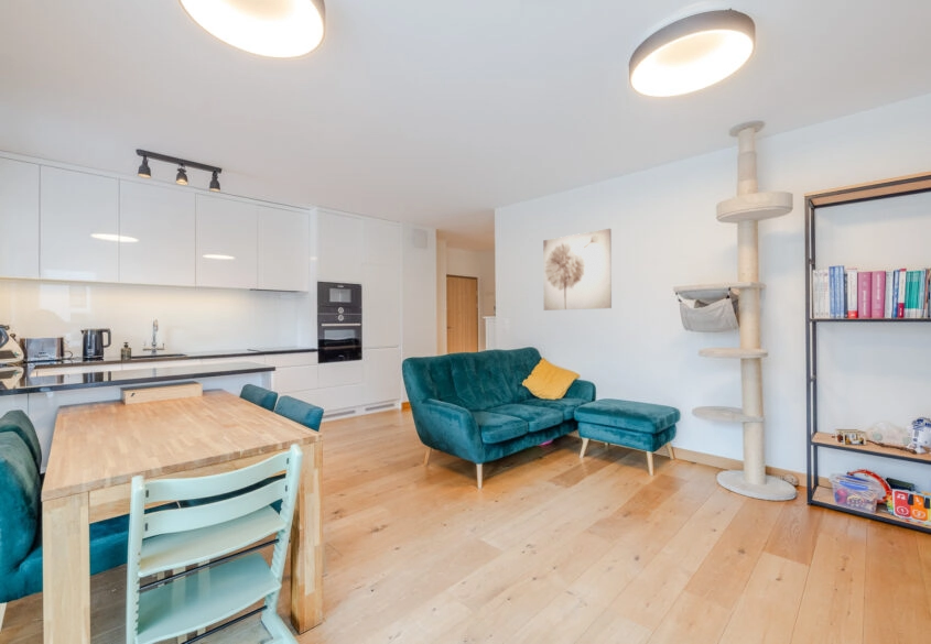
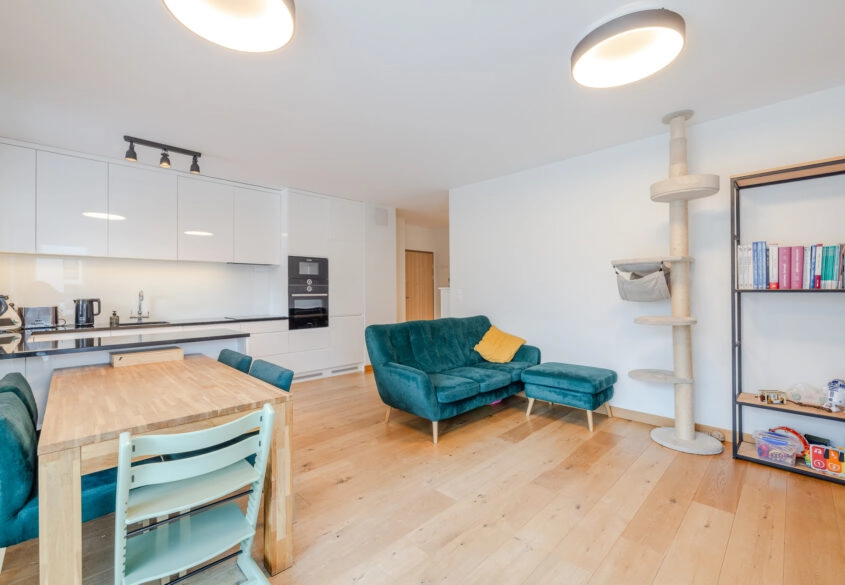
- wall art (575, 272)
